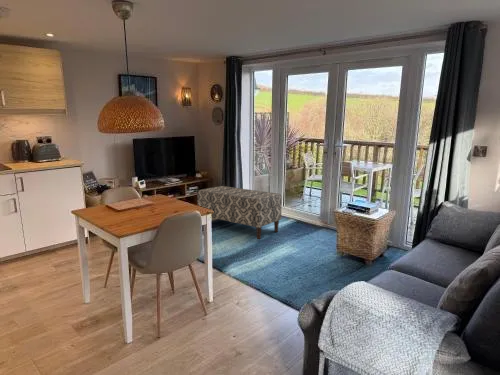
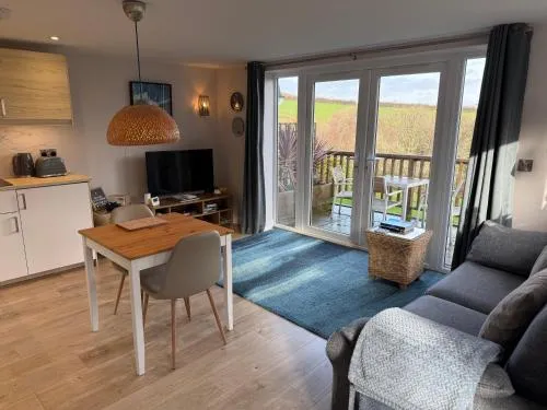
- bench (238, 210)
